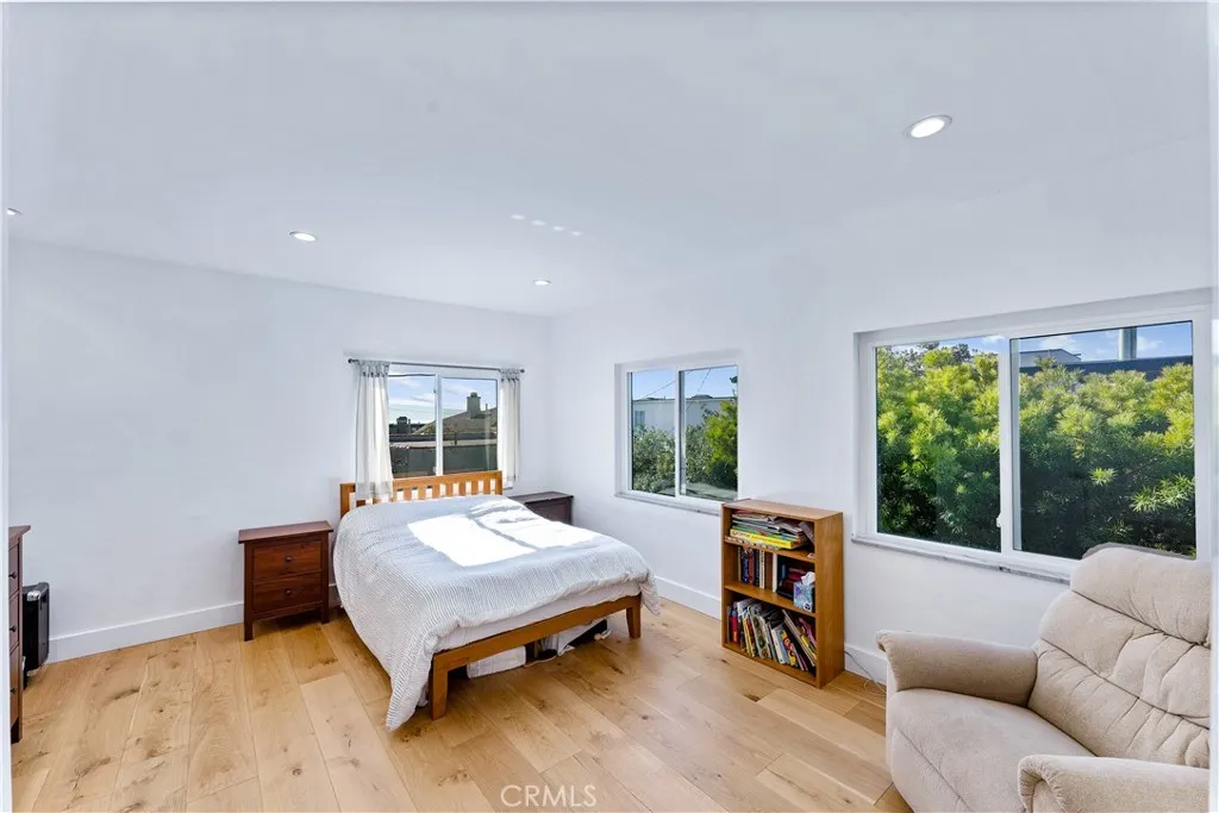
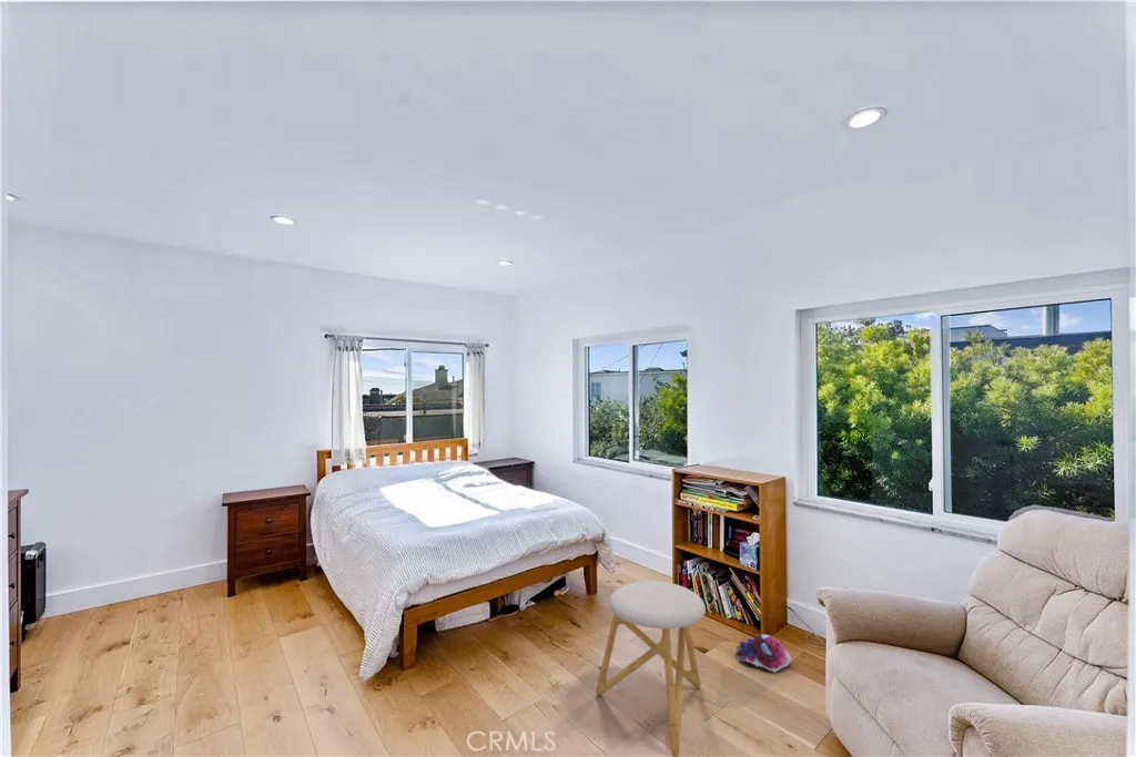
+ stool (648, 651)
+ plush toy (762, 648)
